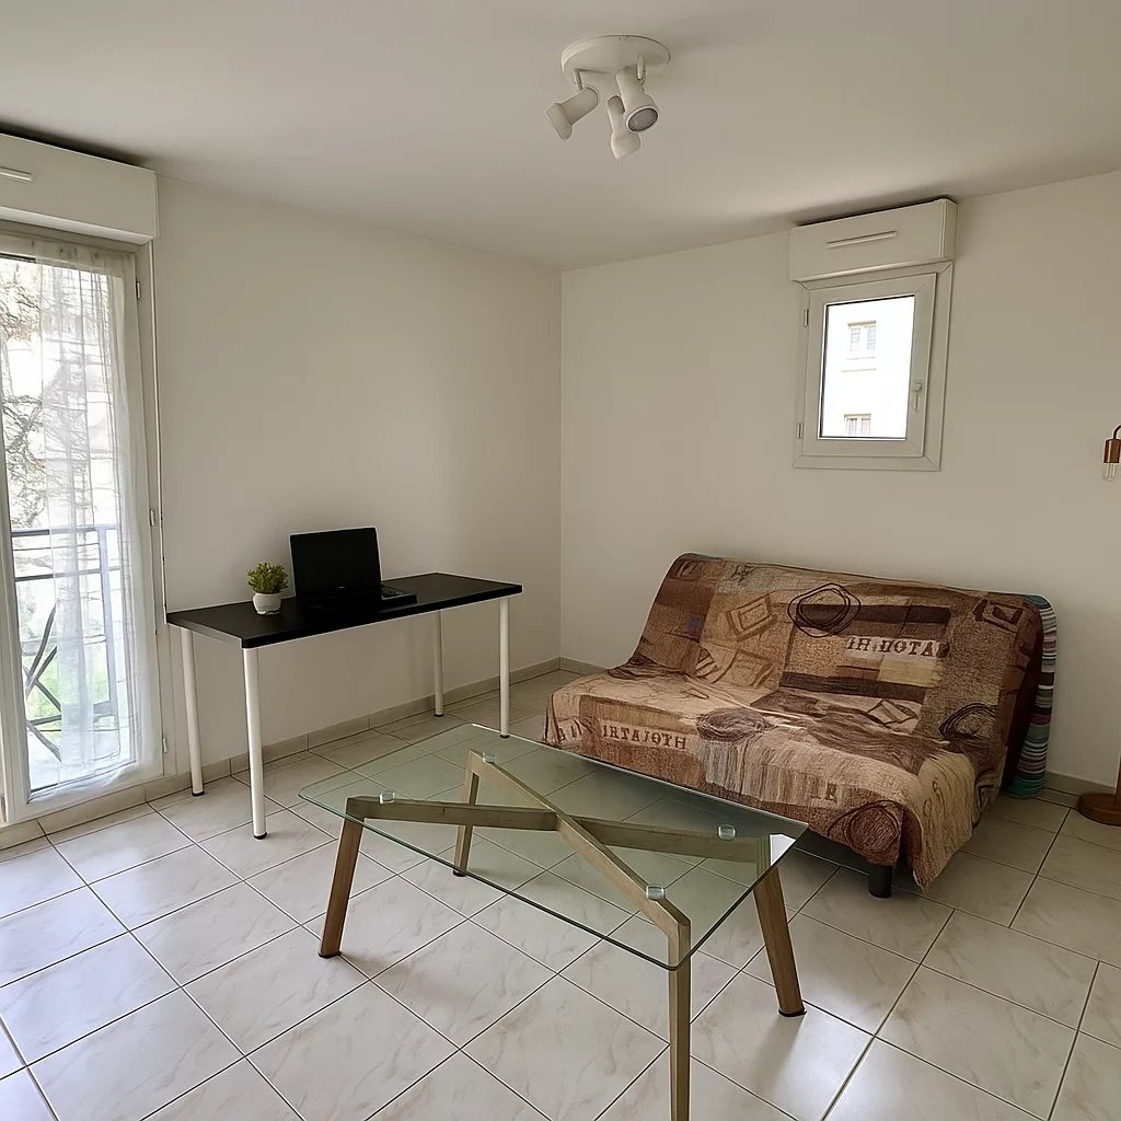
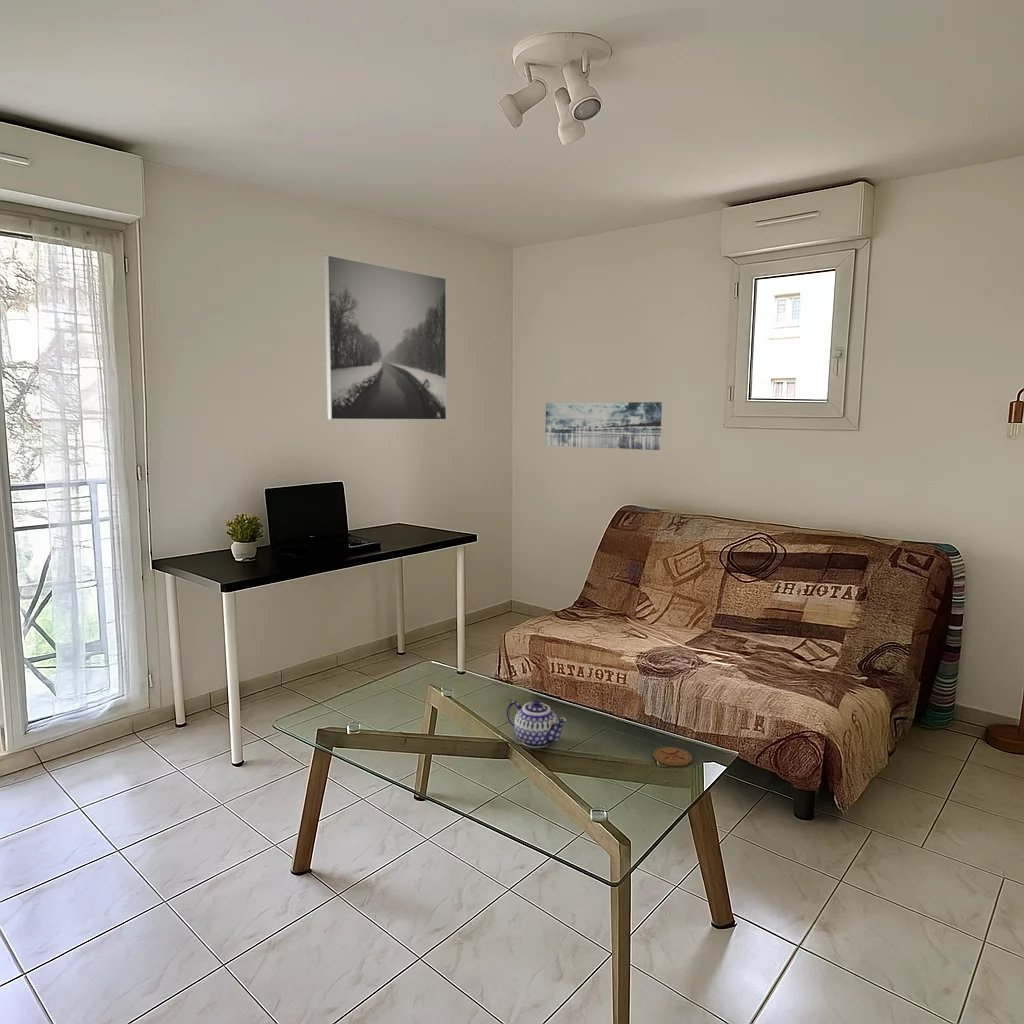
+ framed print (390, 344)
+ wall art (600, 425)
+ teapot (535, 720)
+ coaster (672, 756)
